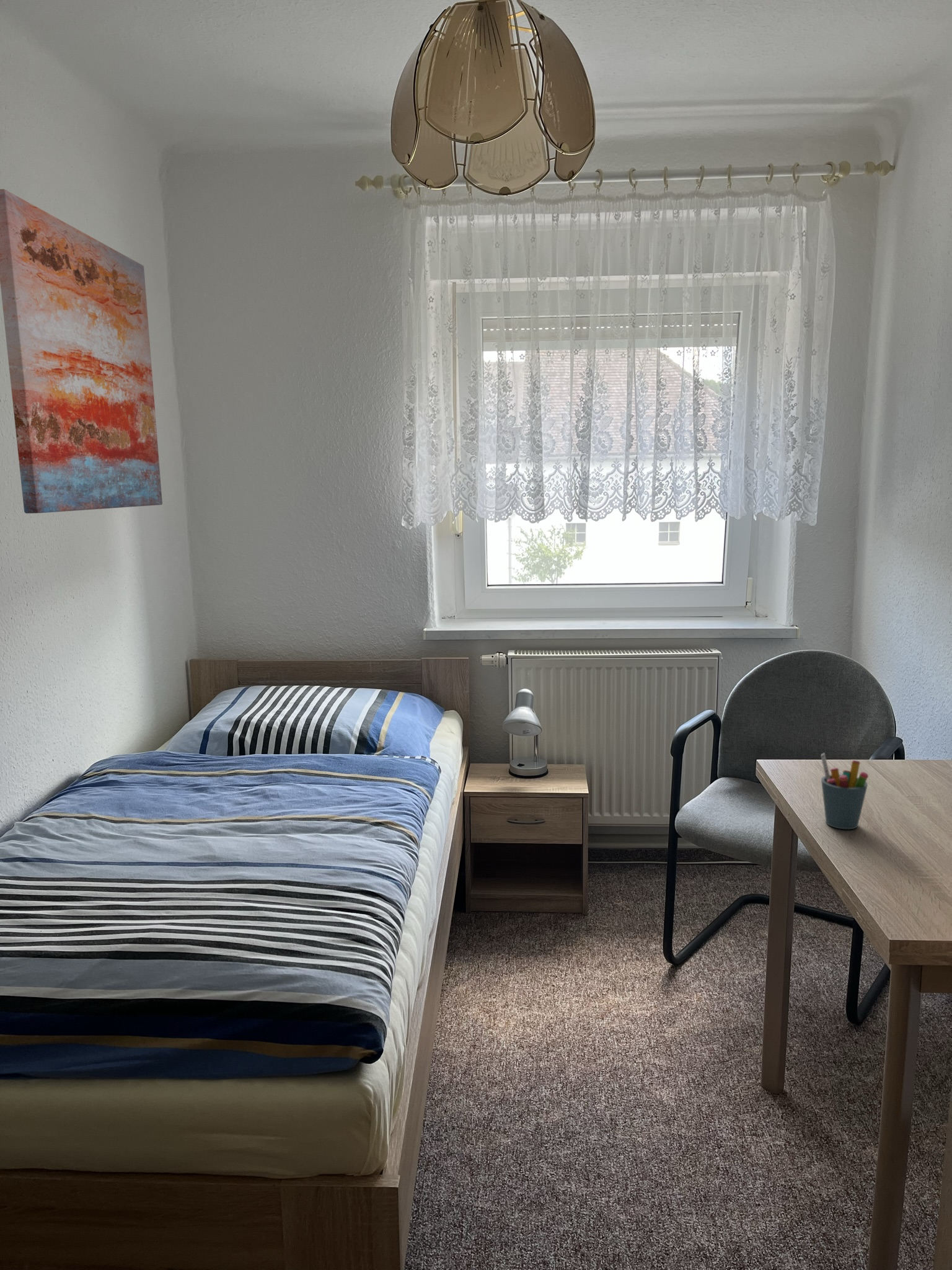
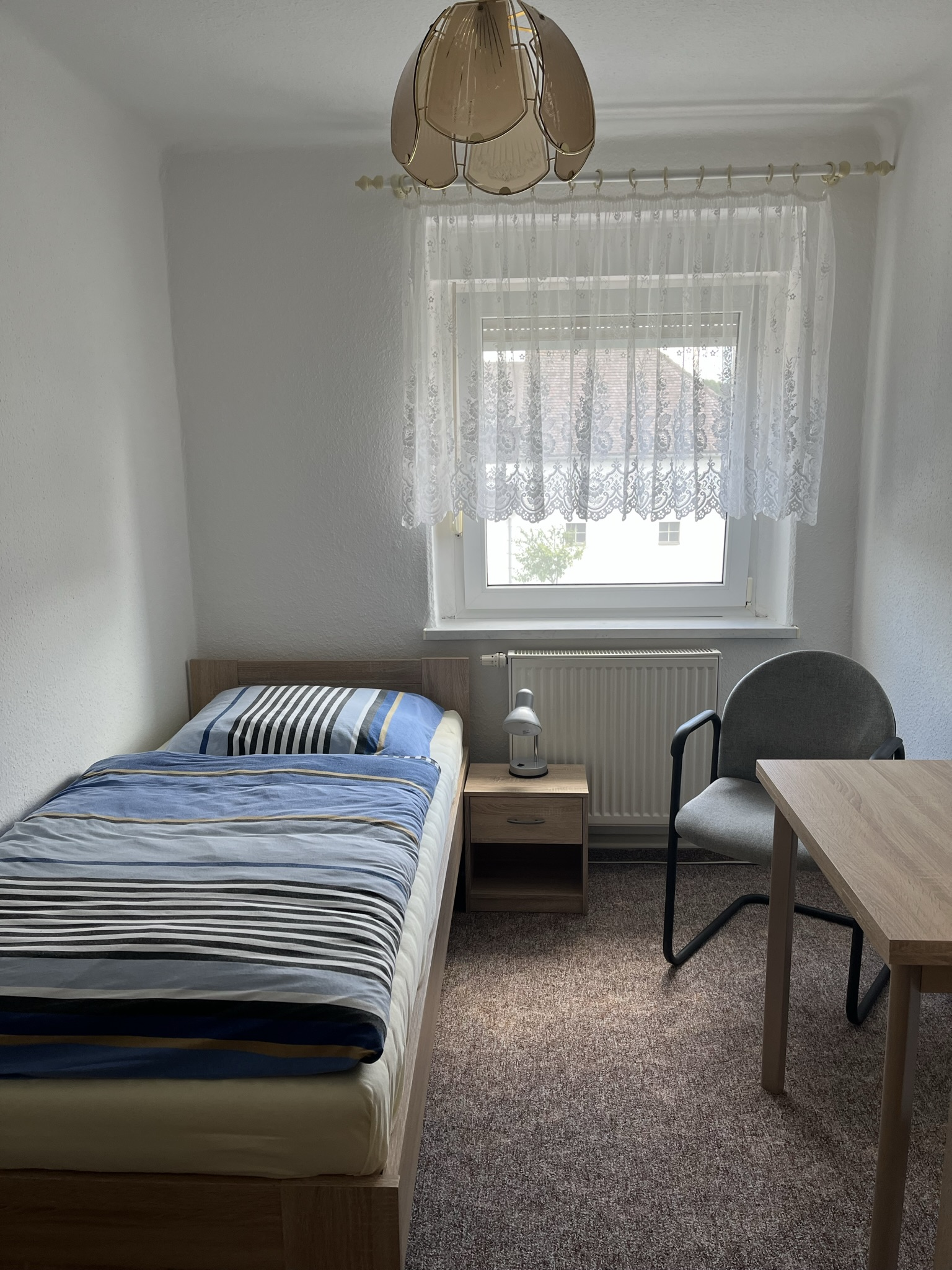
- wall art (91, 374)
- pen holder (844, 791)
